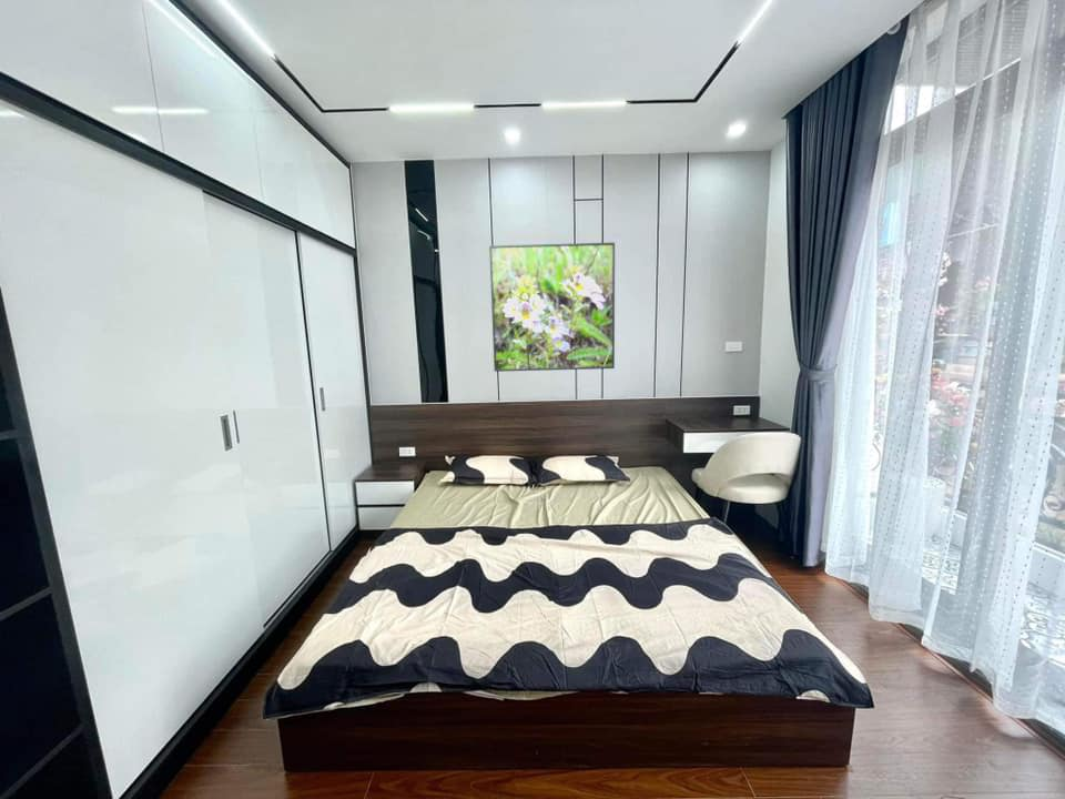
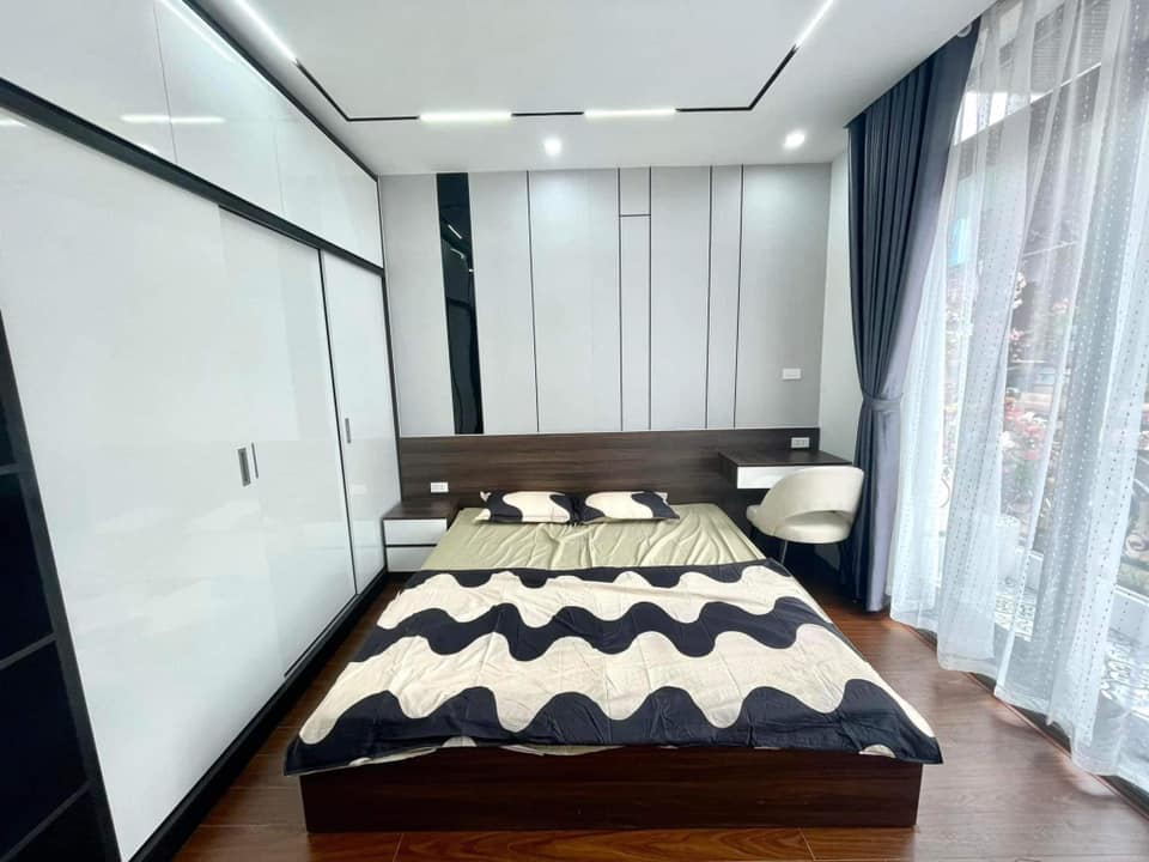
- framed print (552, 309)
